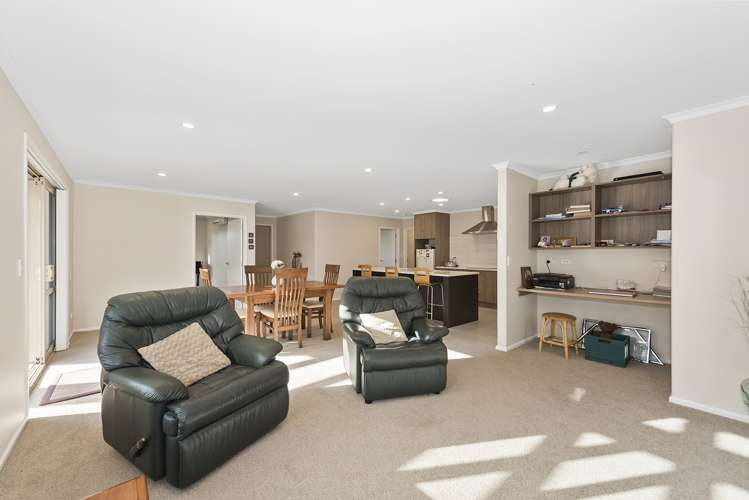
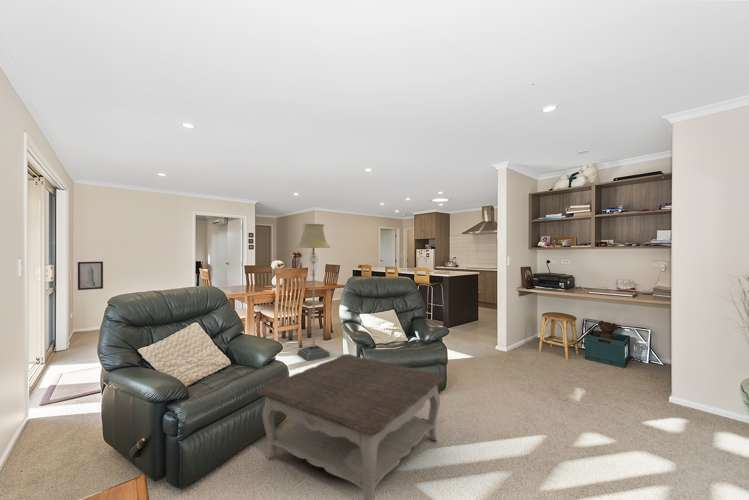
+ wall art (90, 275)
+ coffee table (355, 414)
+ floor lamp (313, 289)
